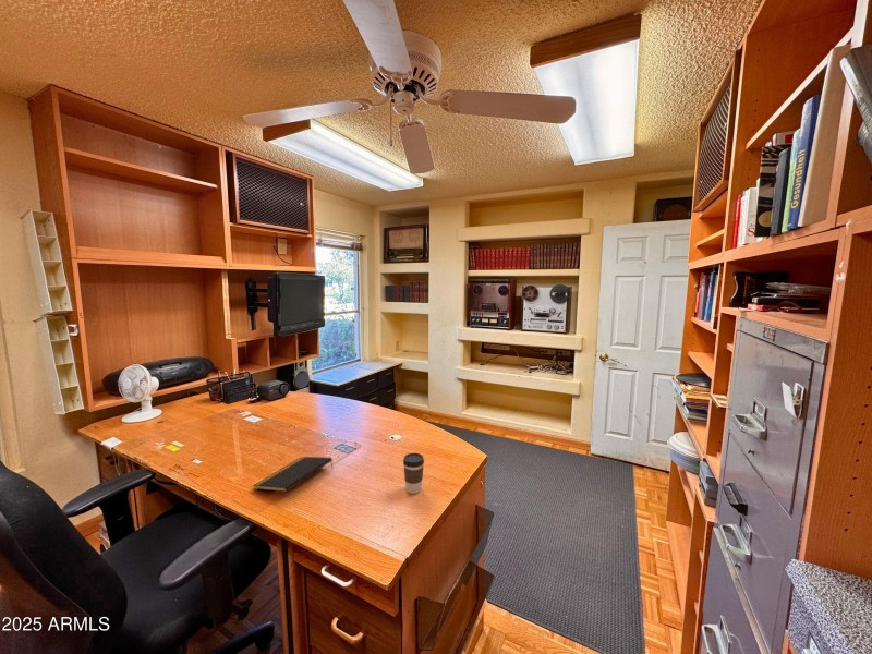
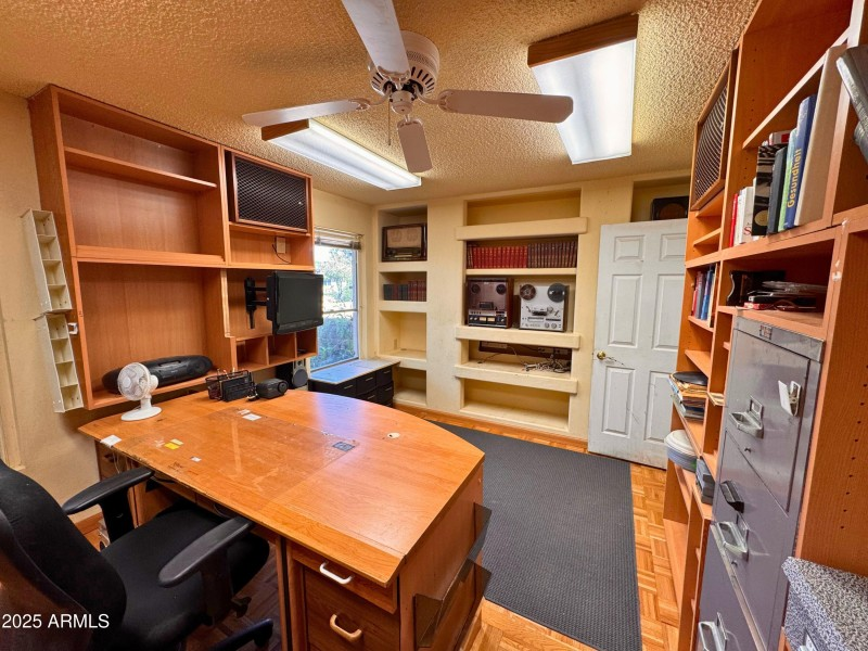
- notepad (294, 472)
- coffee cup (413, 473)
